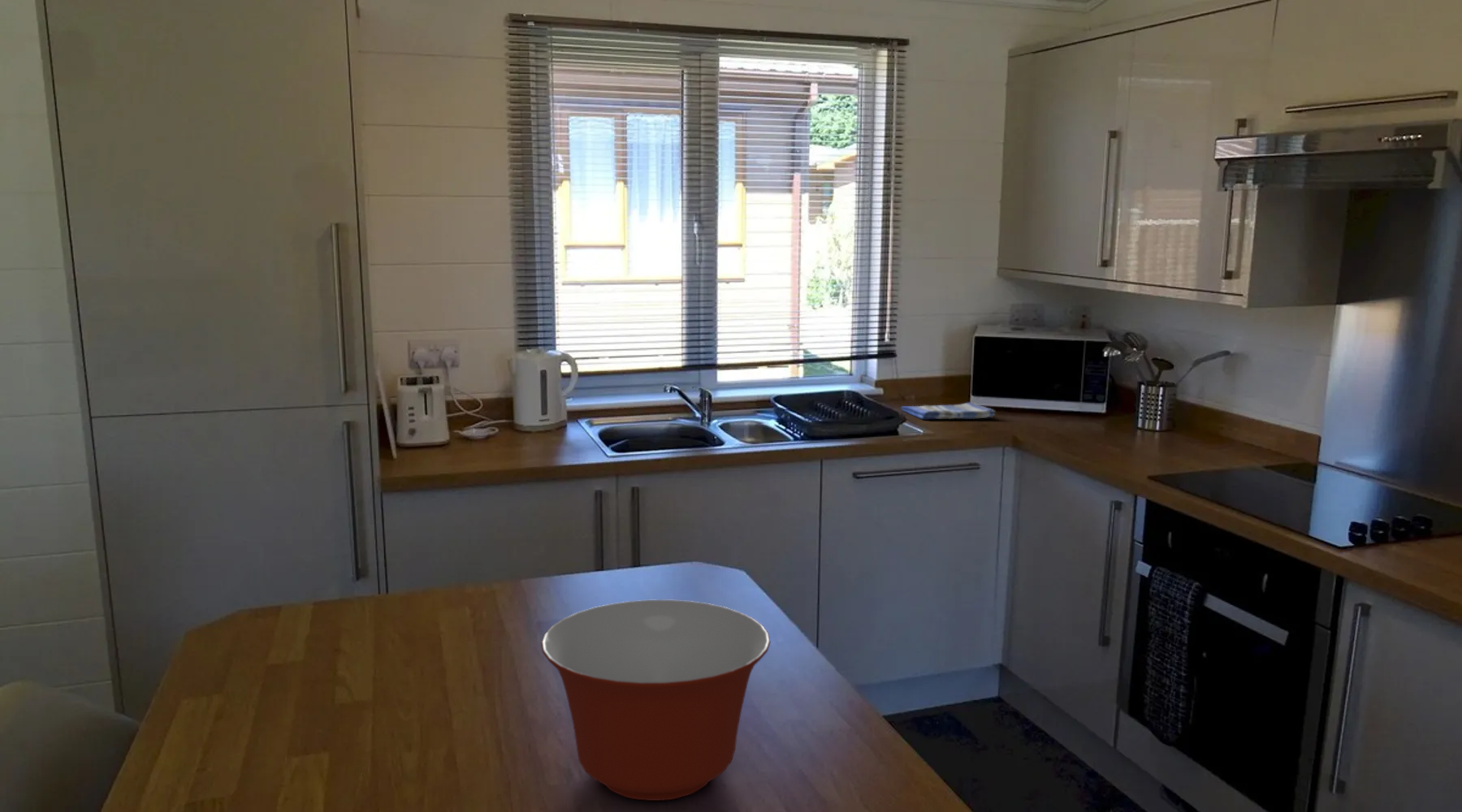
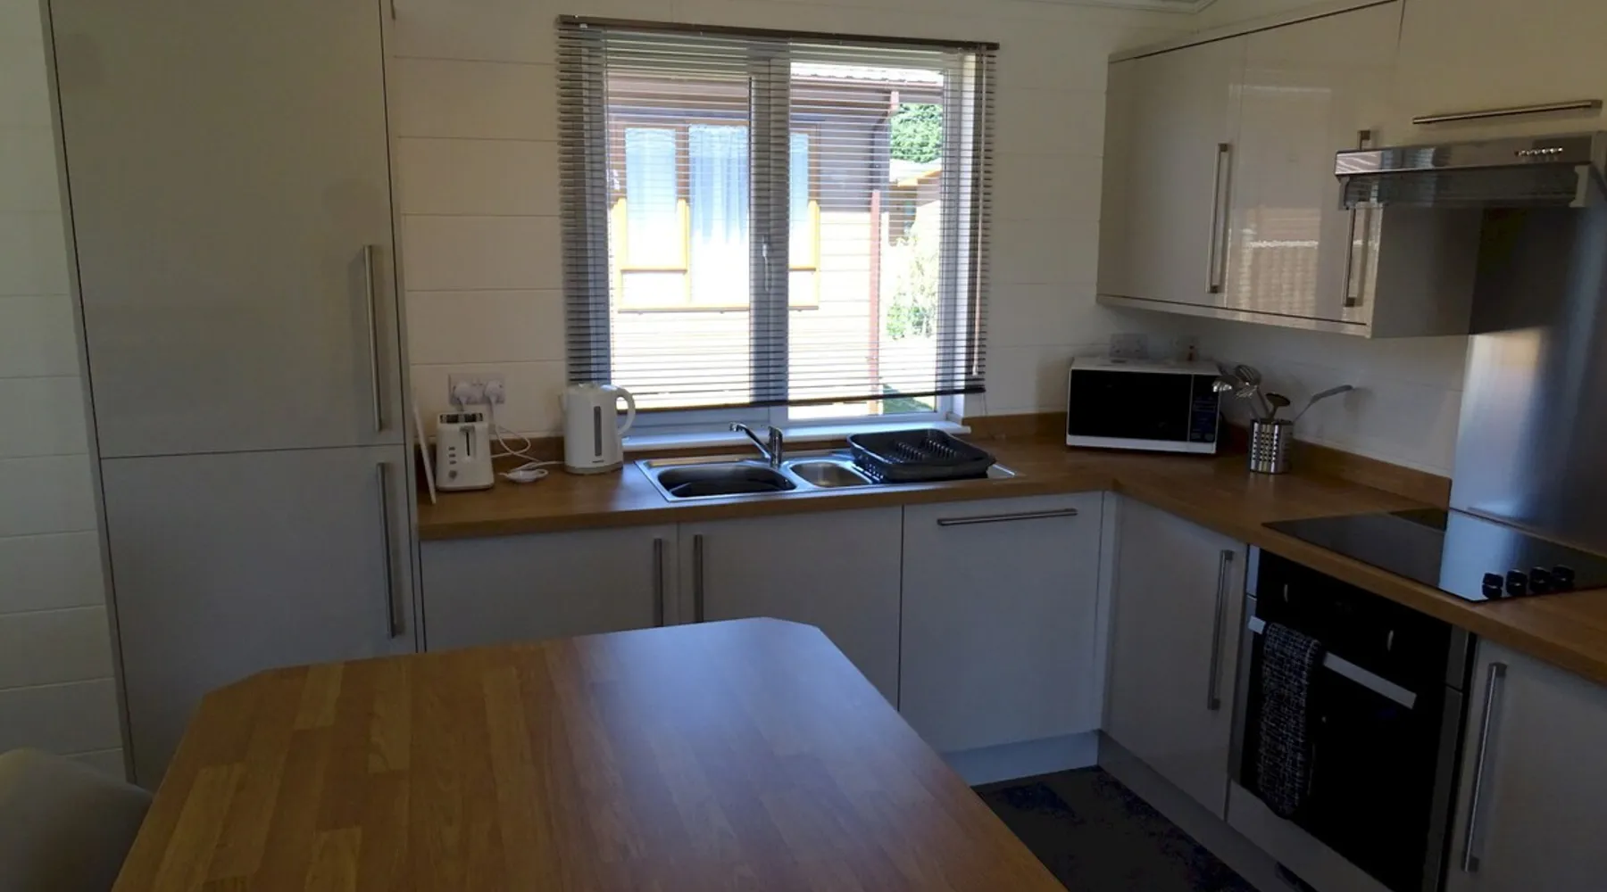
- dish towel (947, 410)
- mixing bowl (656, 705)
